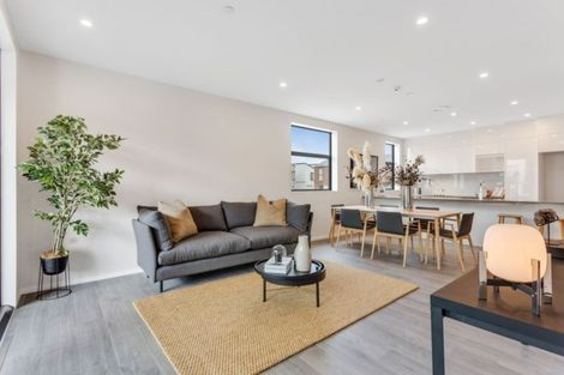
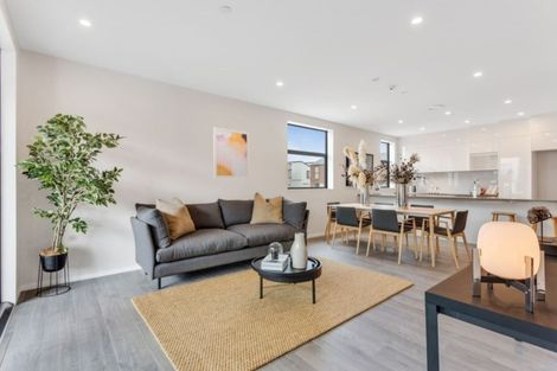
+ wall art (231, 154)
